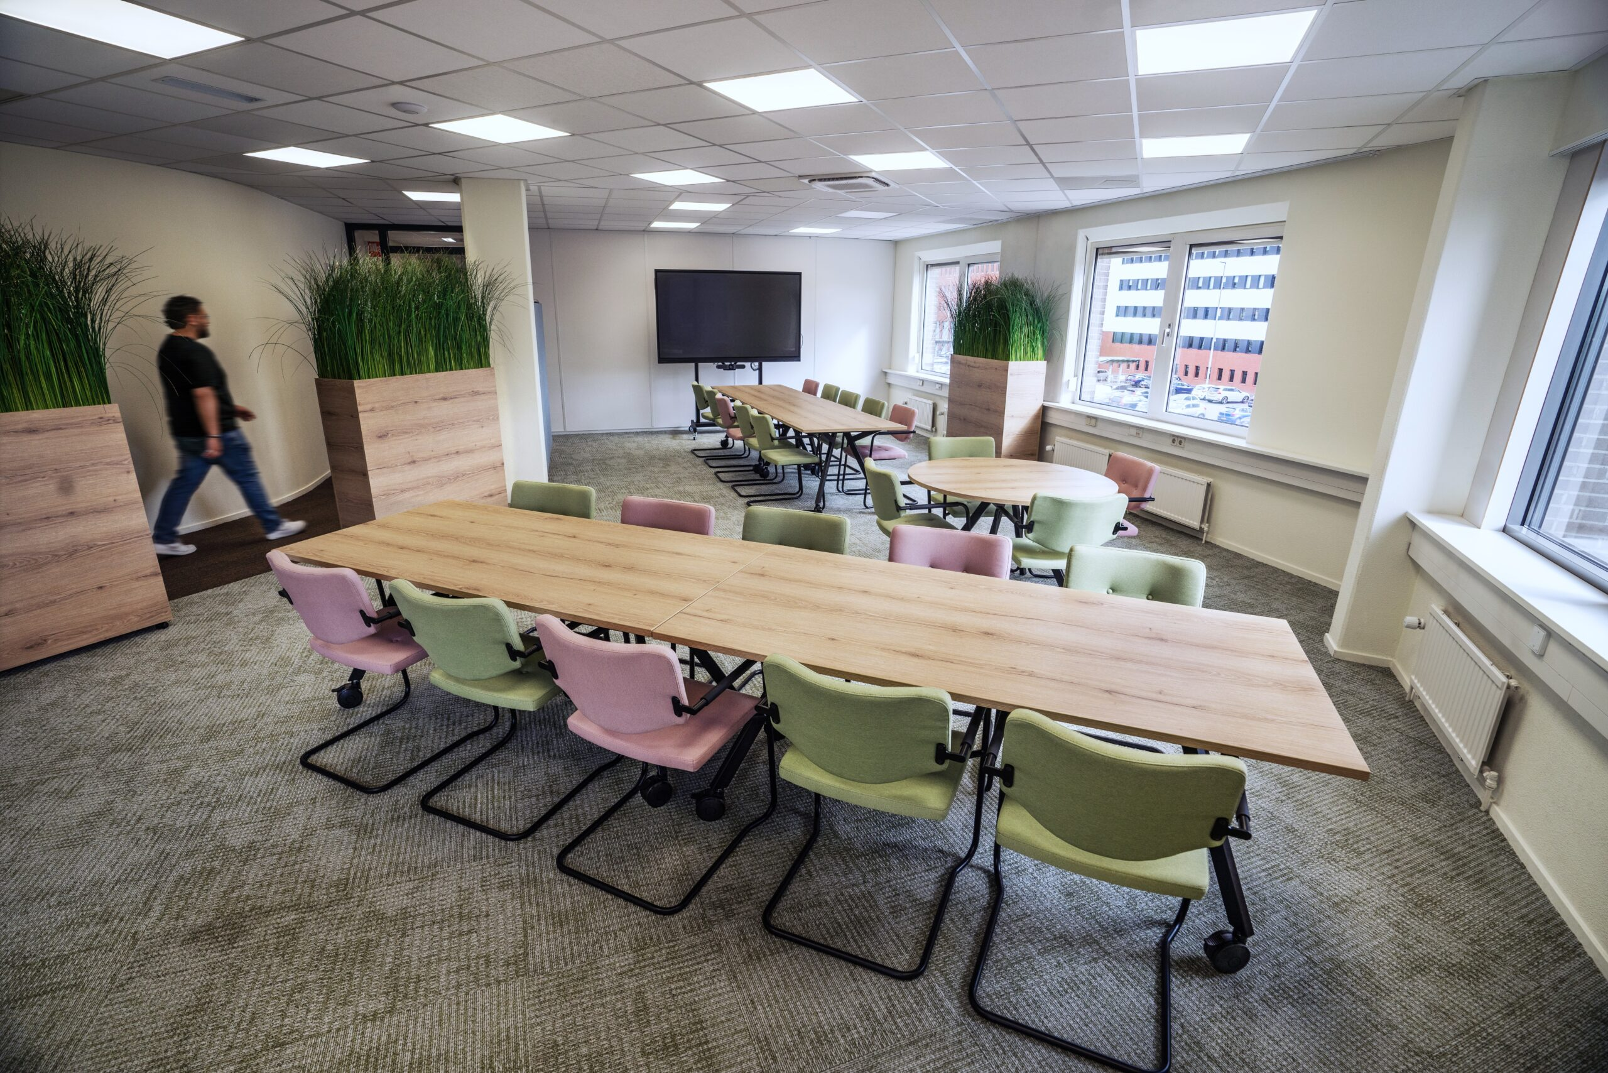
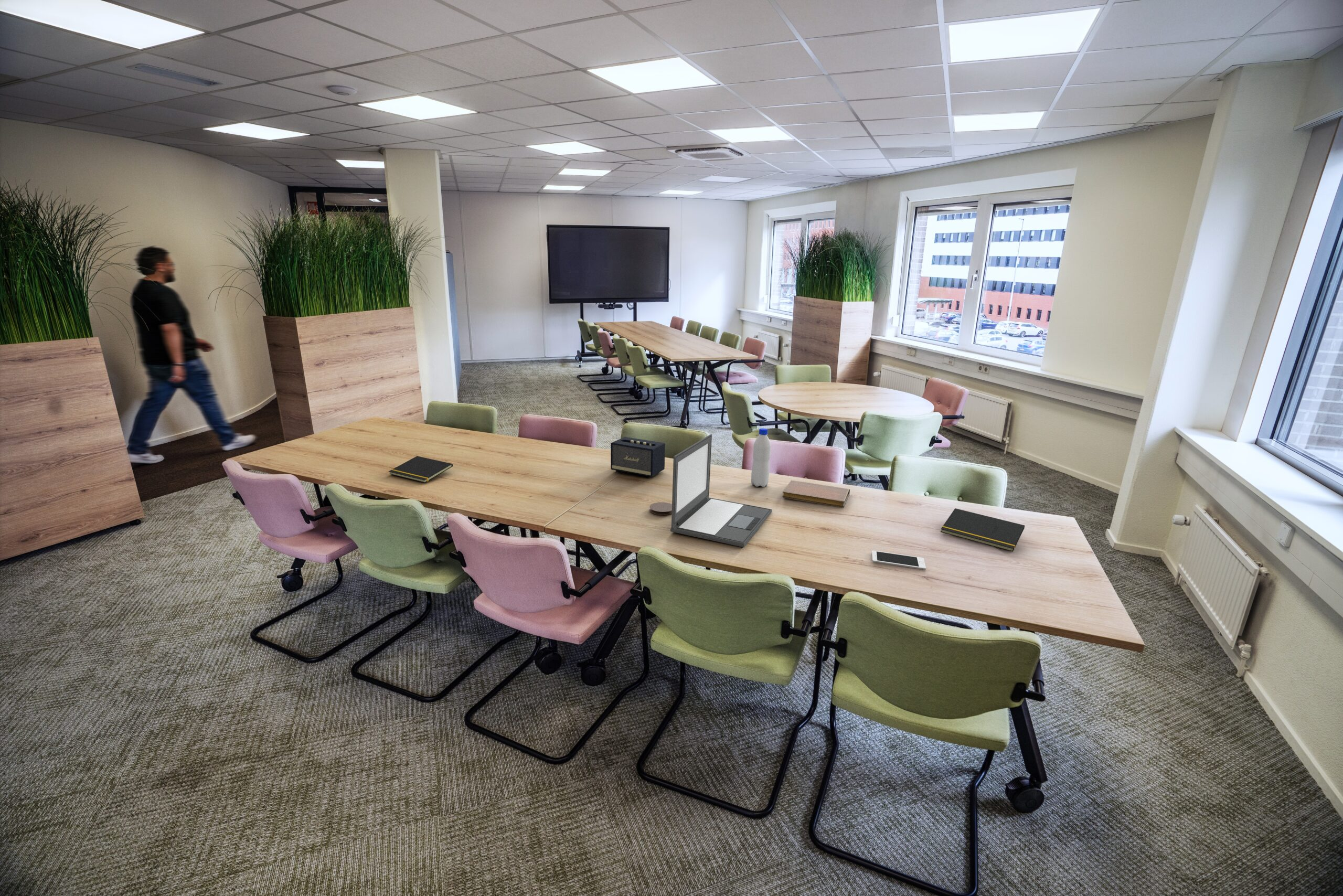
+ notepad (421, 468)
+ laptop (722, 500)
+ notebook (816, 493)
+ water bottle (761, 457)
+ notepad (982, 528)
+ coaster (662, 508)
+ cell phone (898, 560)
+ speaker (637, 457)
